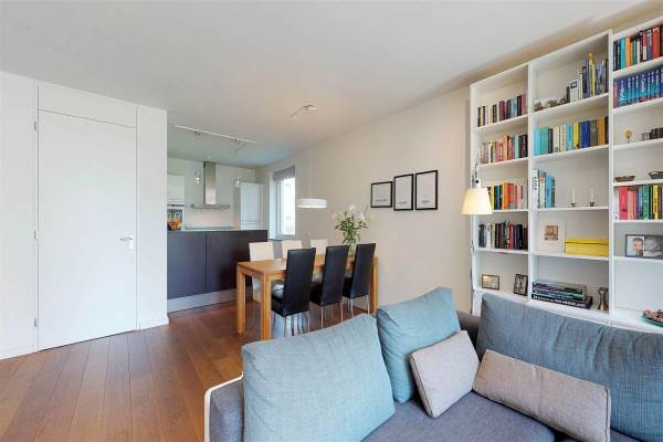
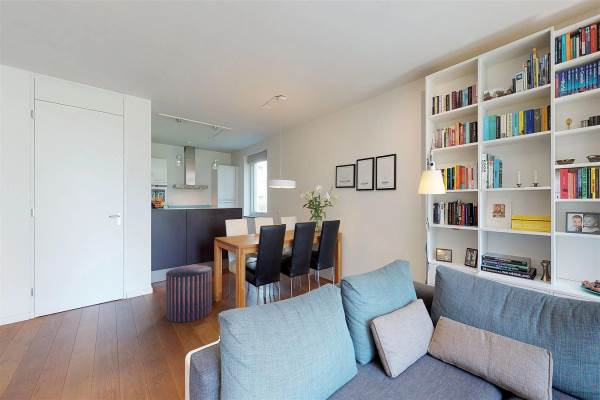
+ stool (189, 291)
